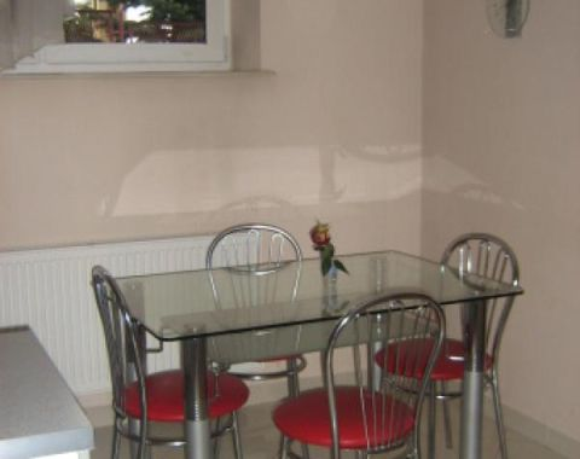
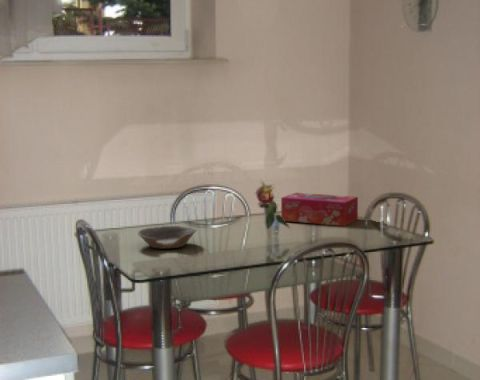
+ tissue box (319, 208)
+ bowl (167, 237)
